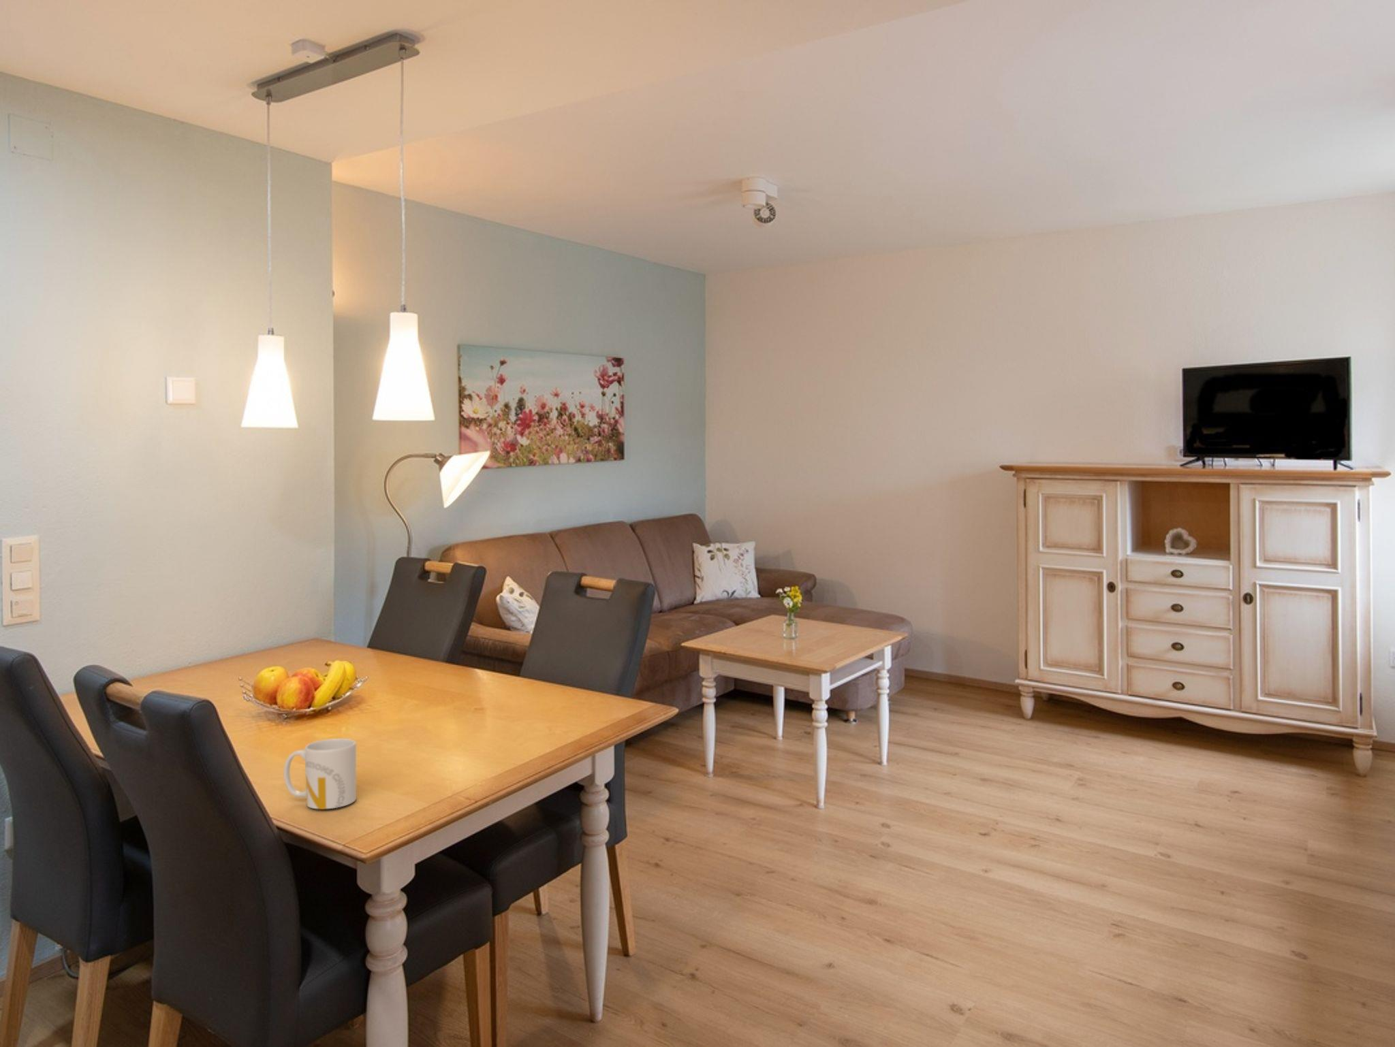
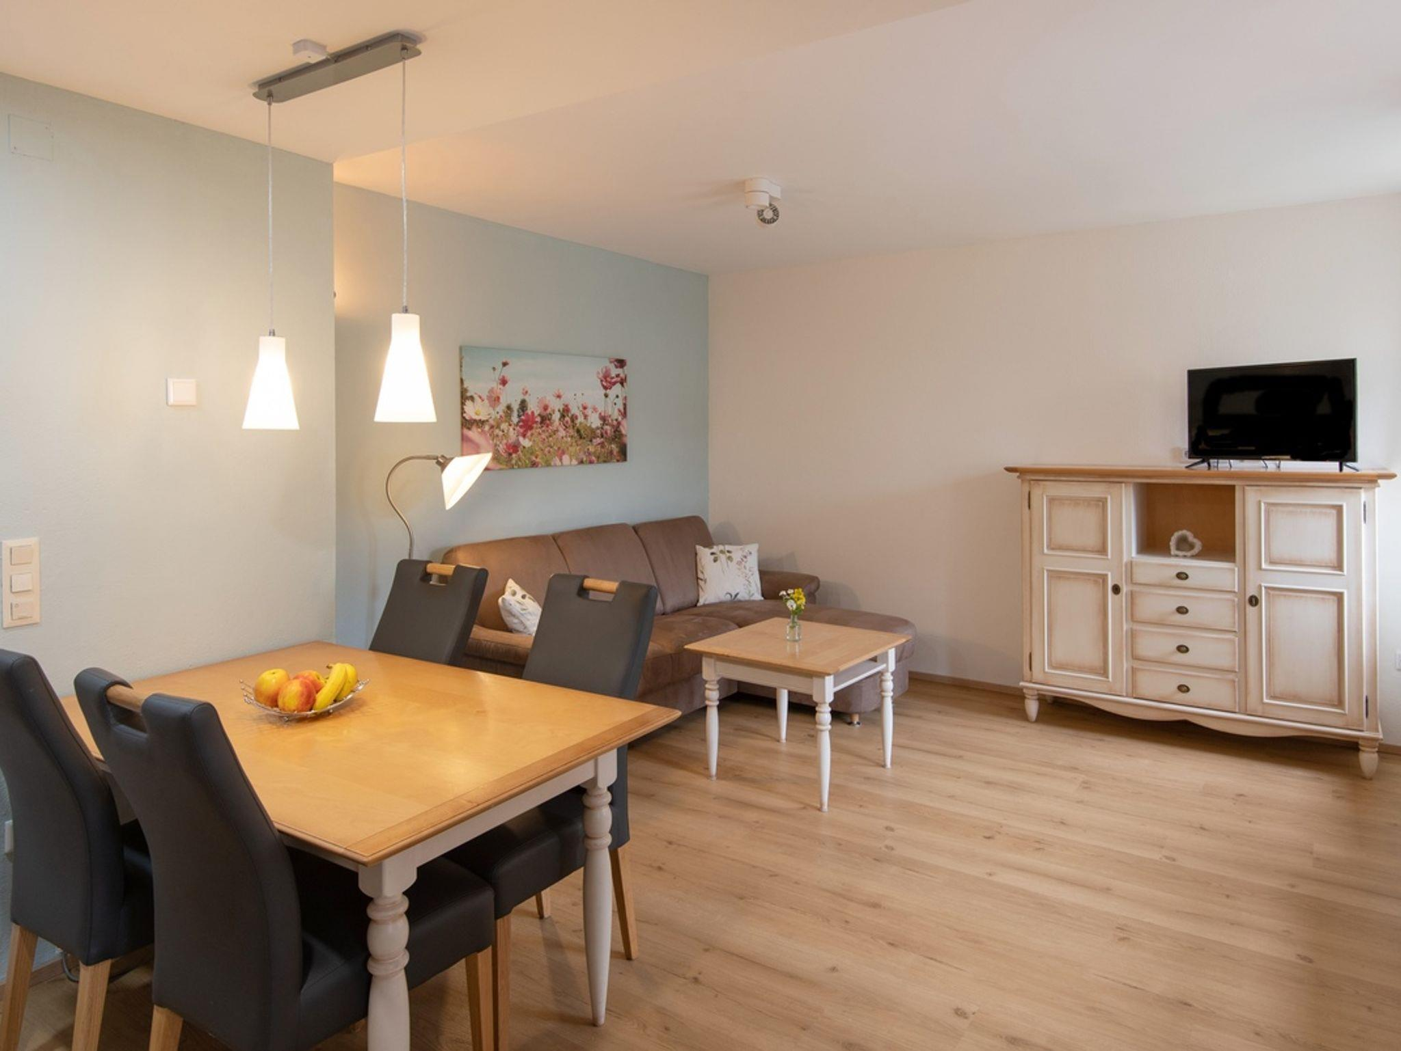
- mug (321, 774)
